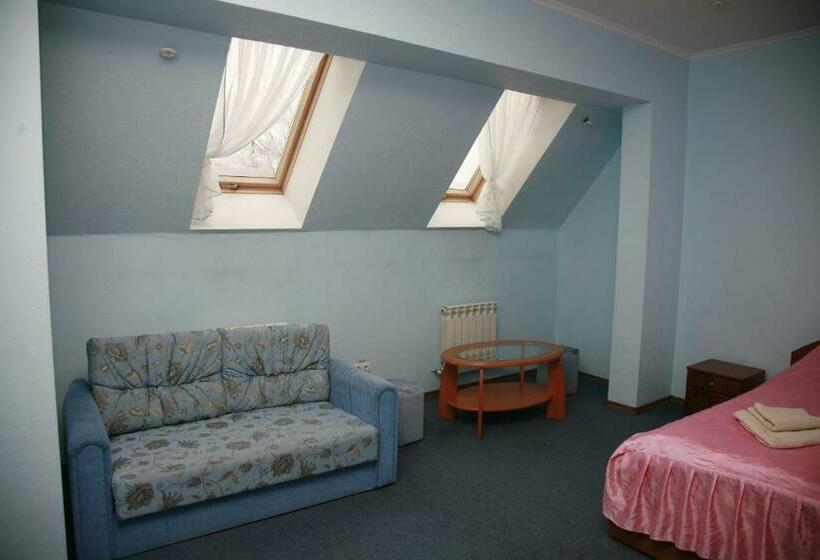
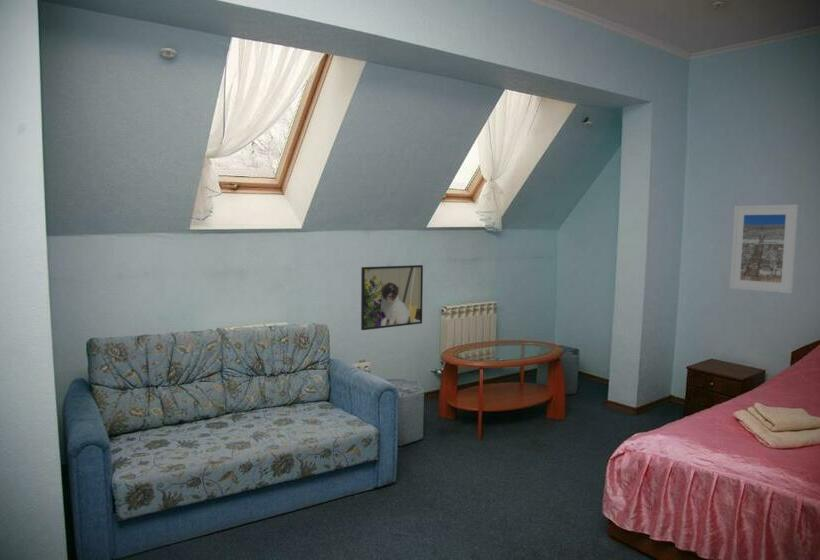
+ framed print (762, 248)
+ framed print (393, 296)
